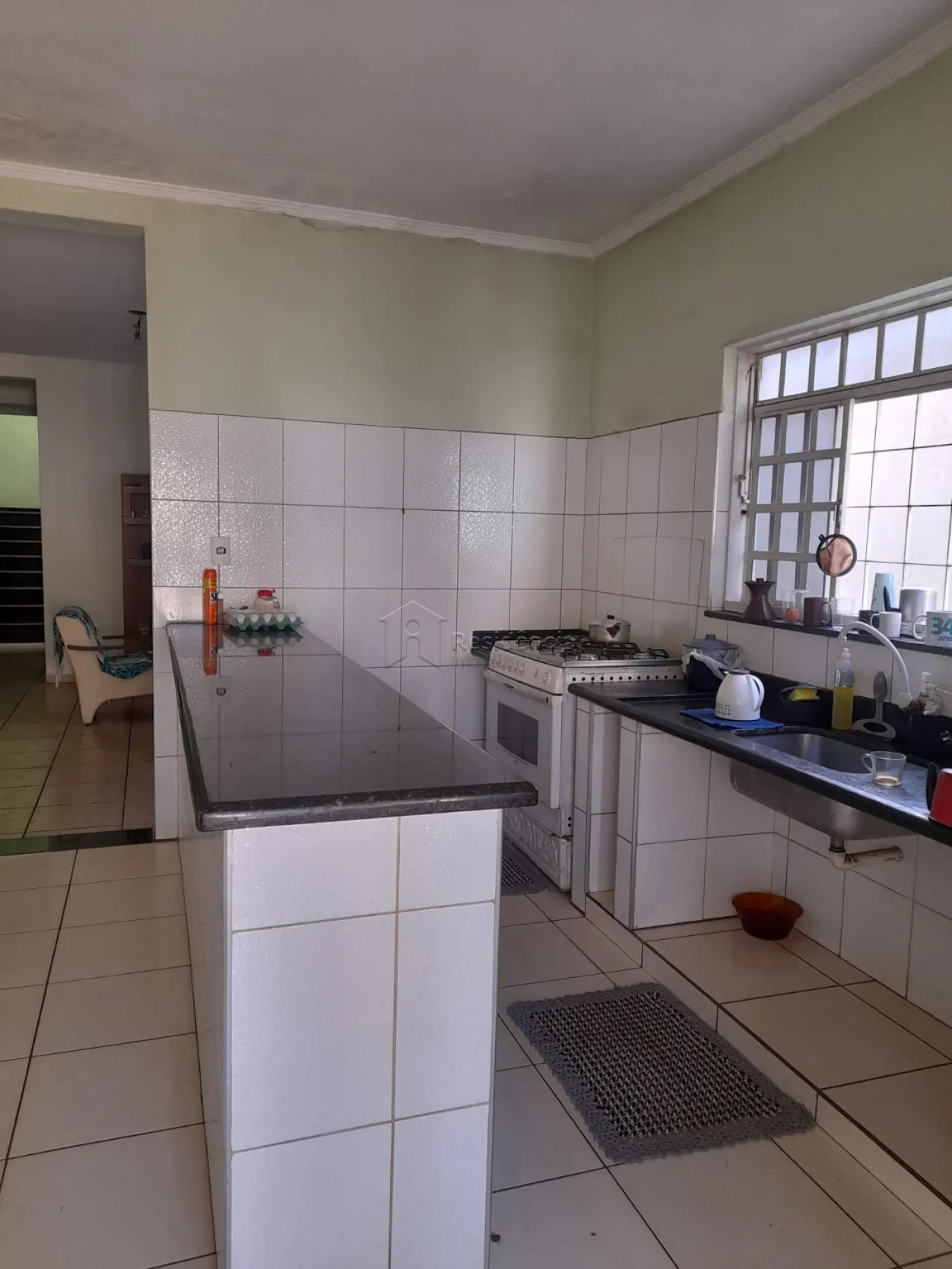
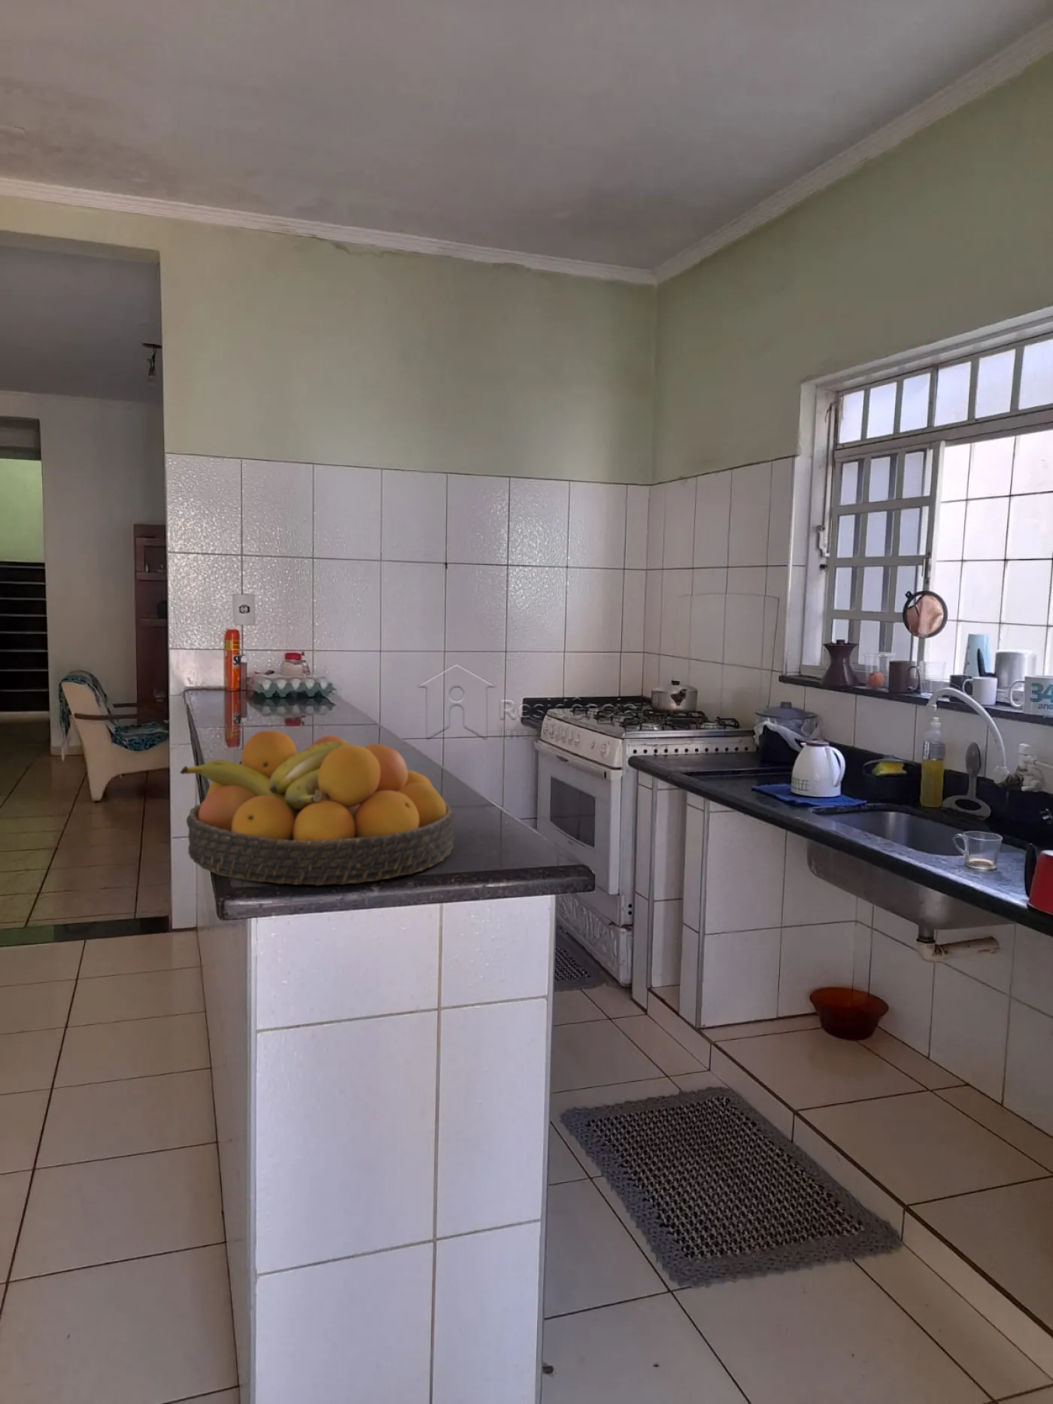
+ fruit bowl (324, 791)
